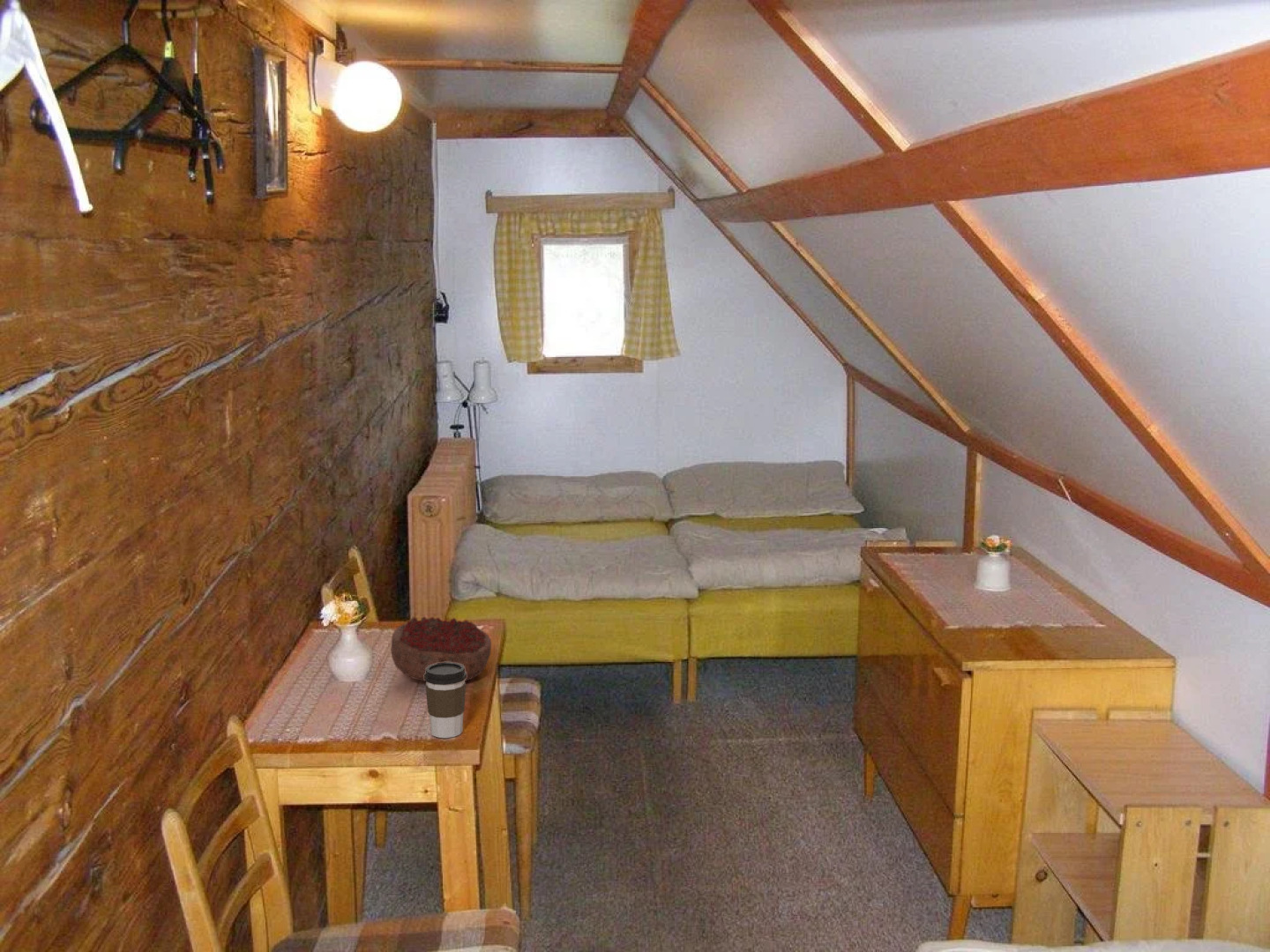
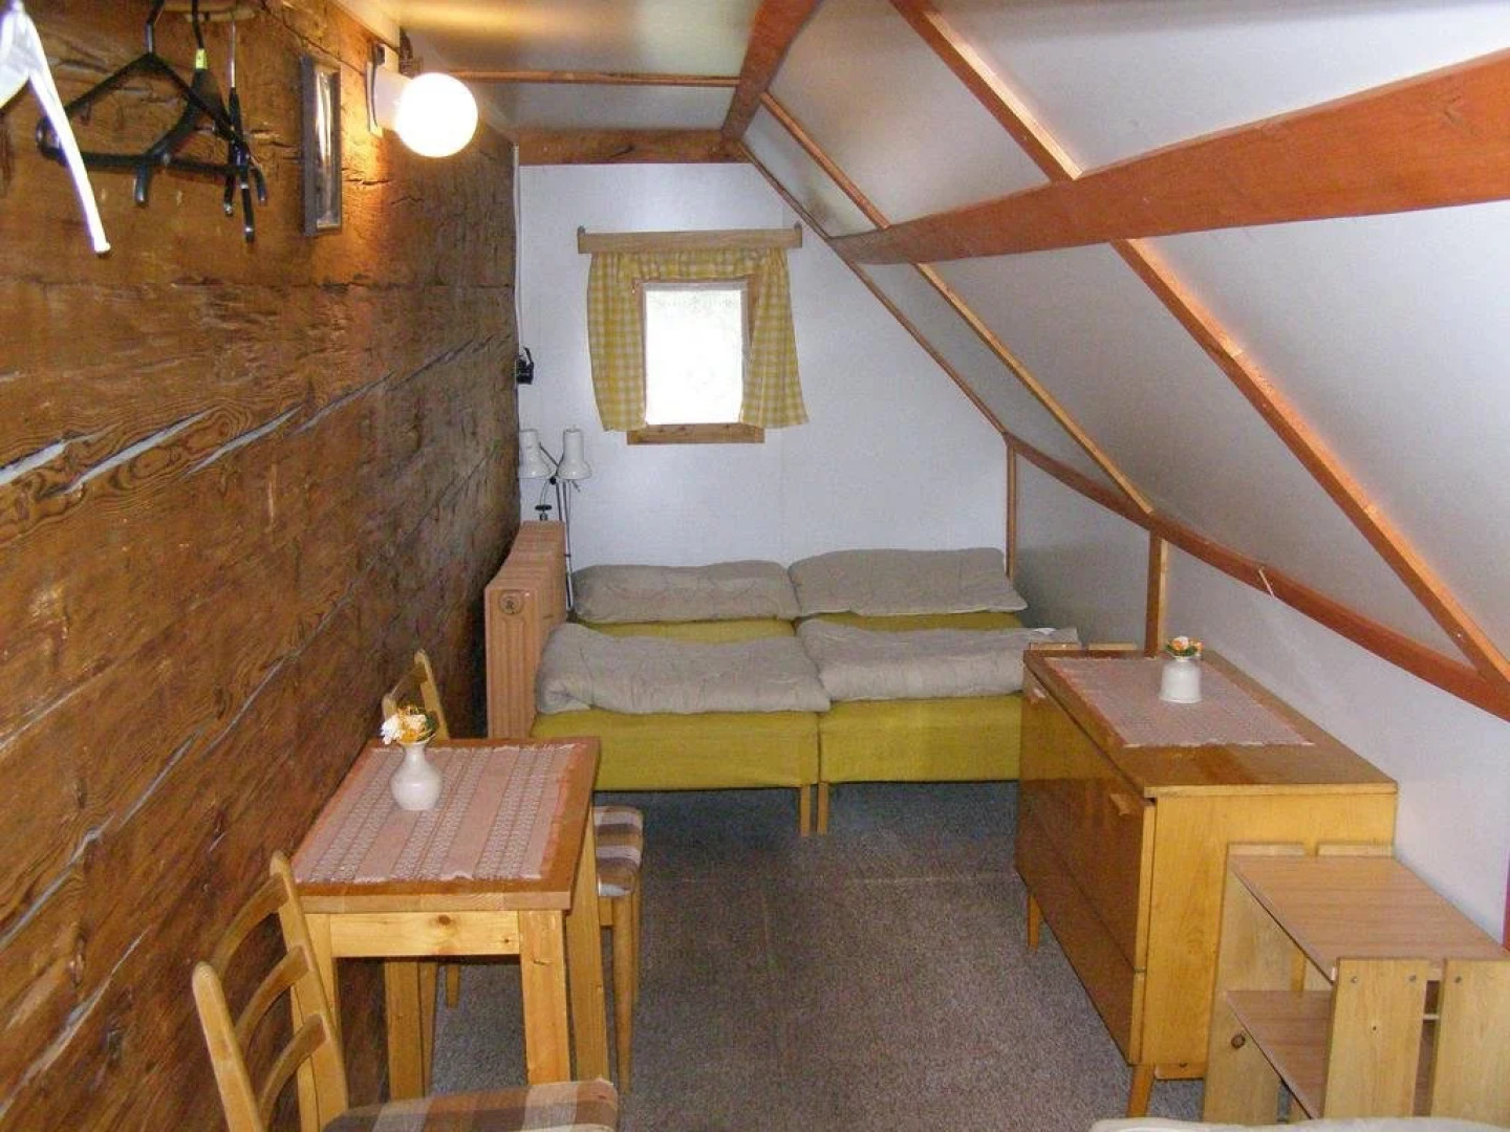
- decorative bowl (441, 650)
- coffee cup (445, 700)
